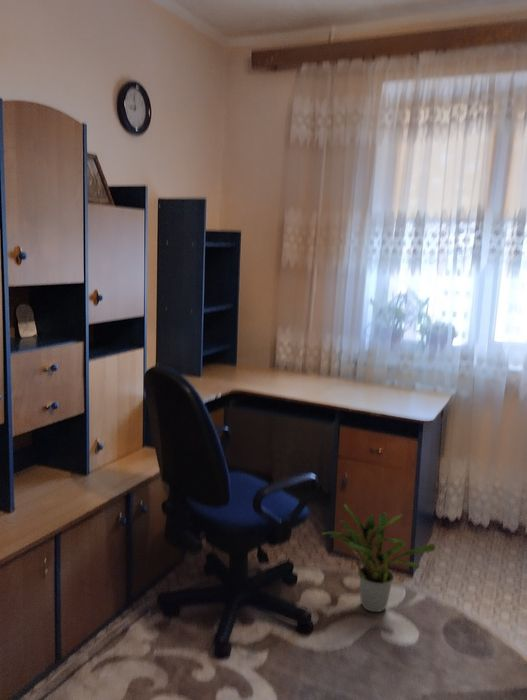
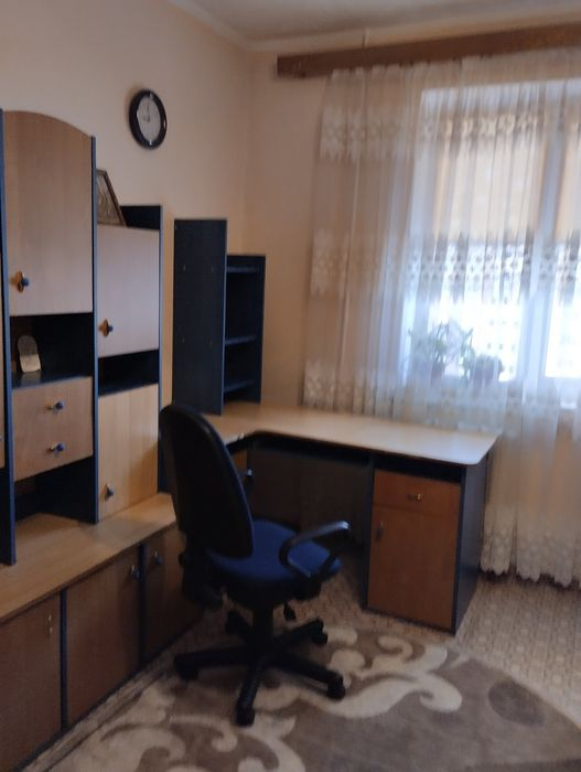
- potted plant (371, 558)
